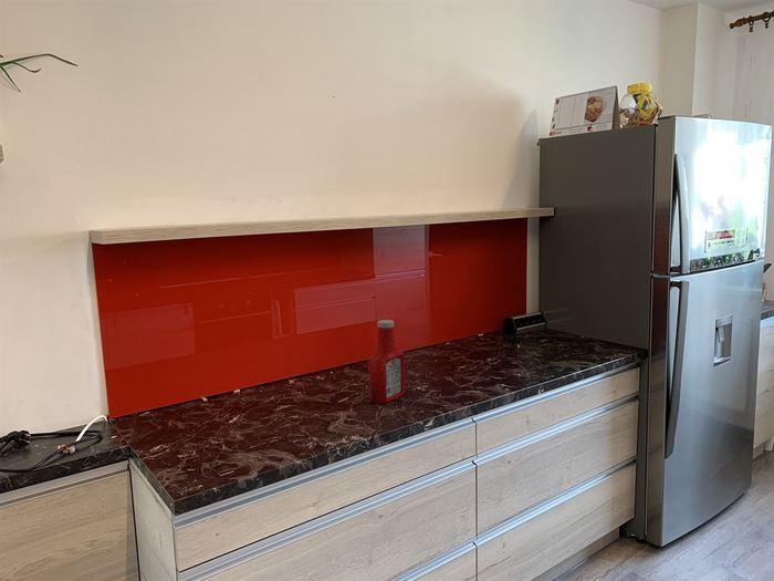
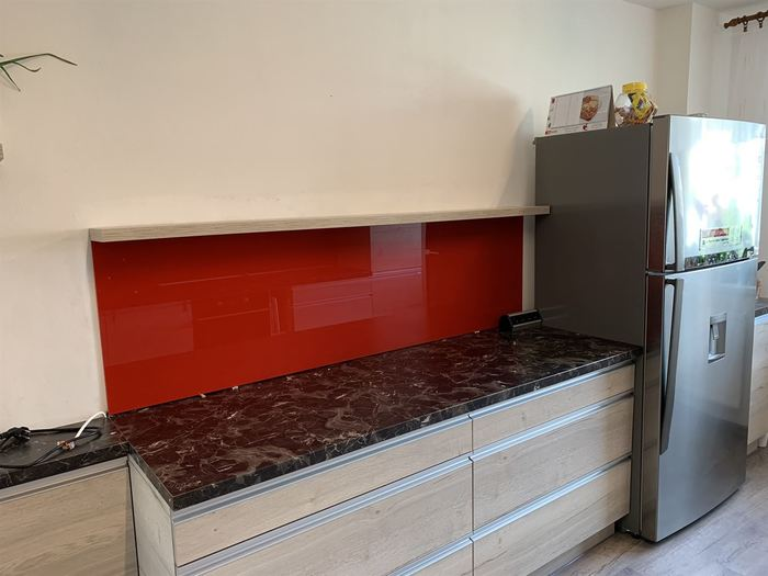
- soap bottle (386, 359)
